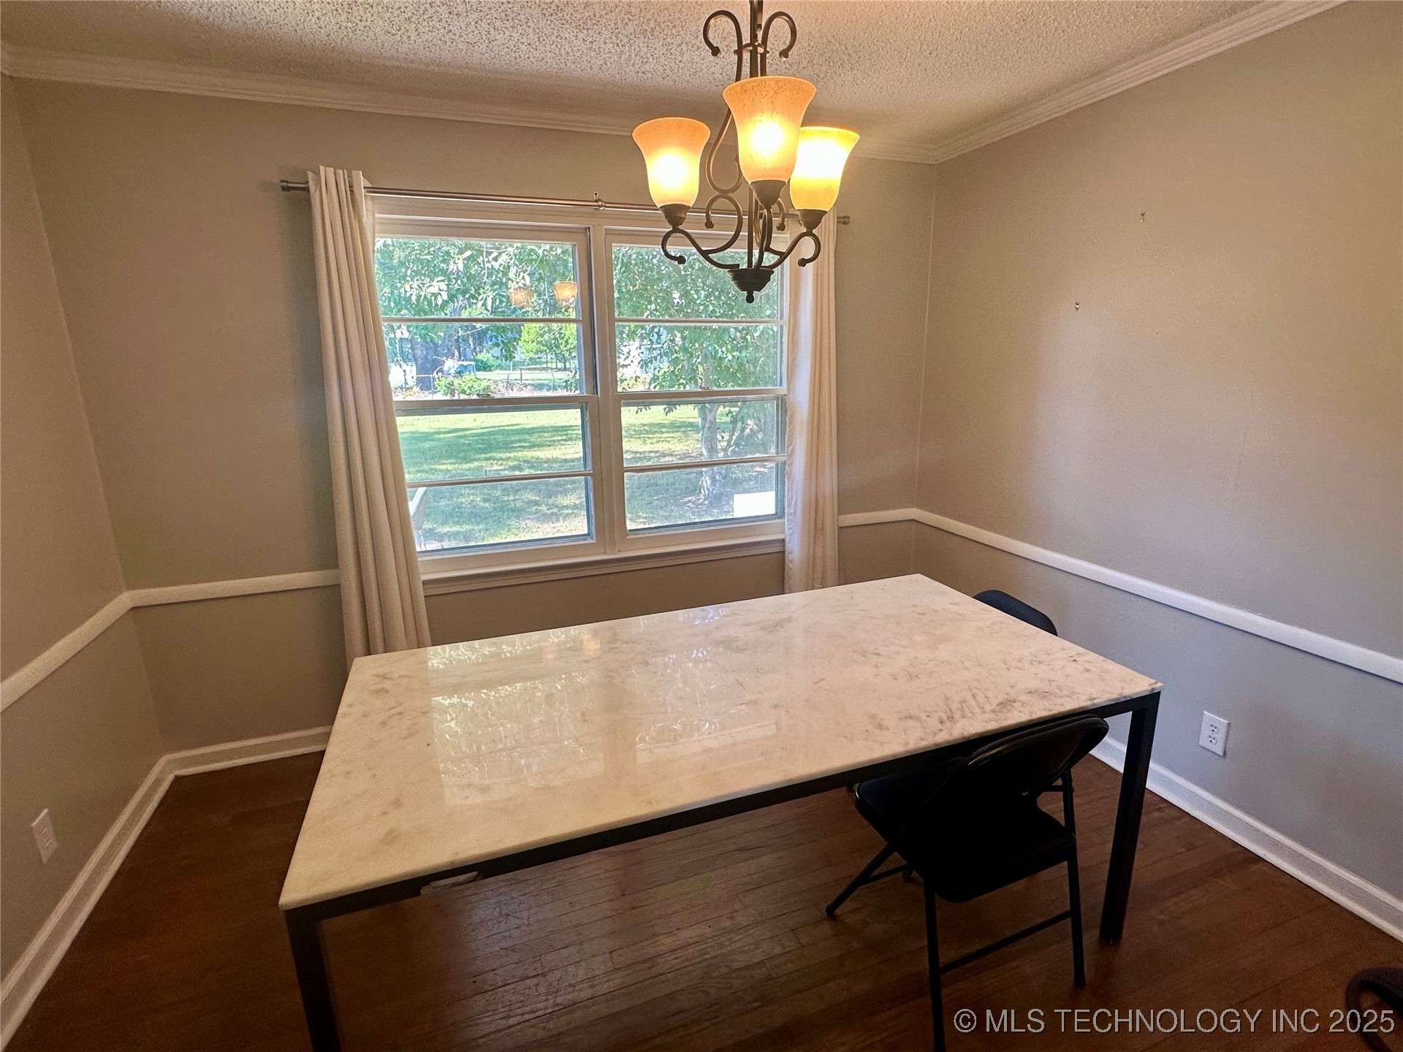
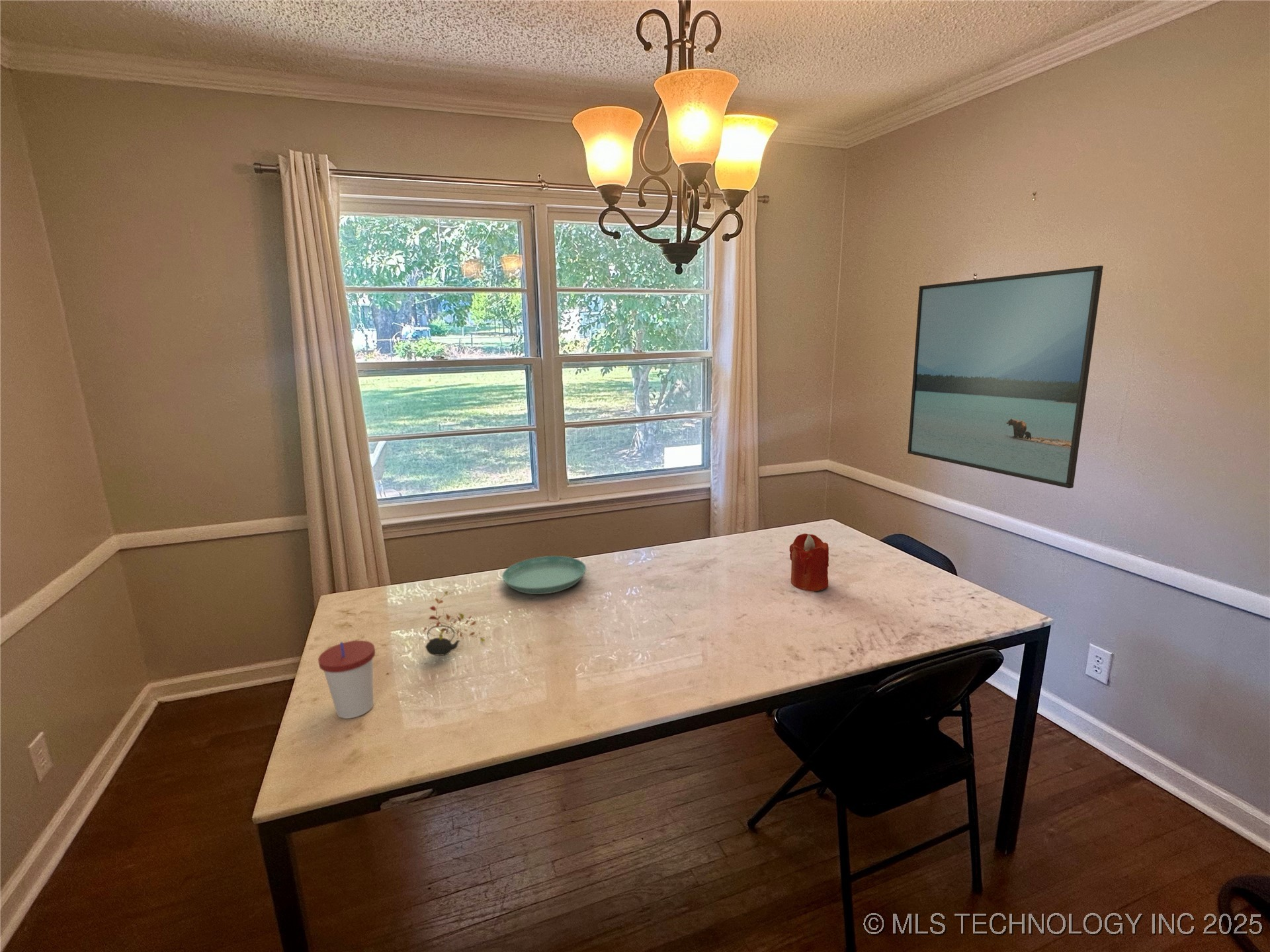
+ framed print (988, 376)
+ candle (809, 559)
+ teapot (459, 614)
+ cup (350, 674)
+ saucer (544, 575)
